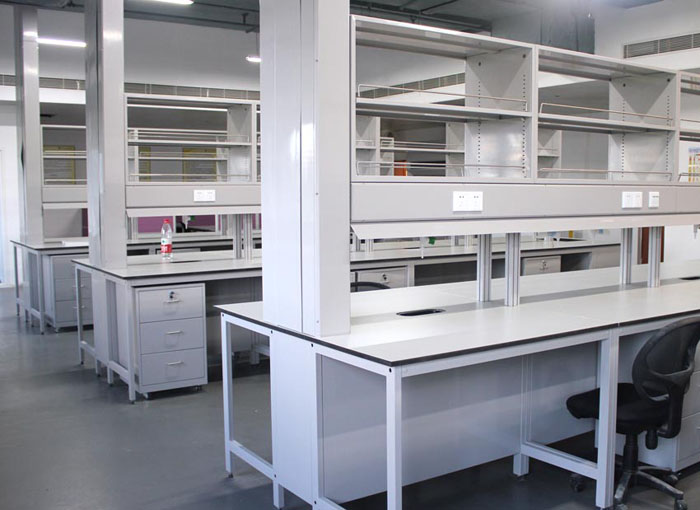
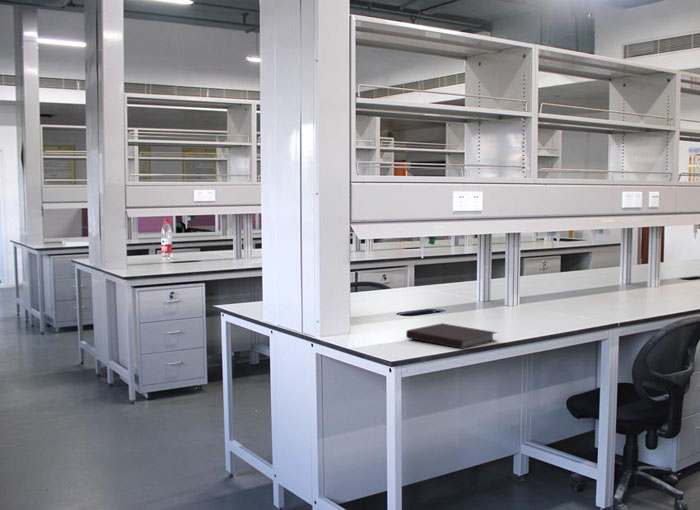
+ notebook (451, 335)
